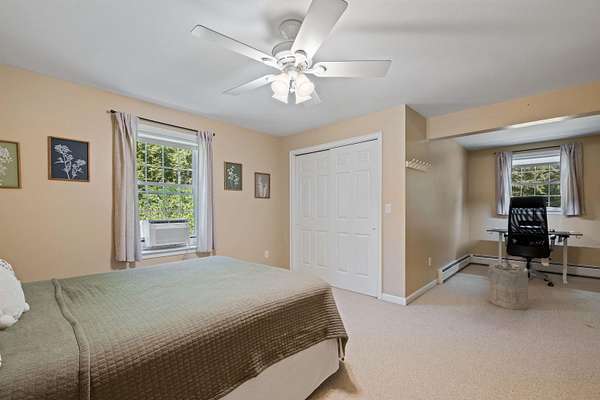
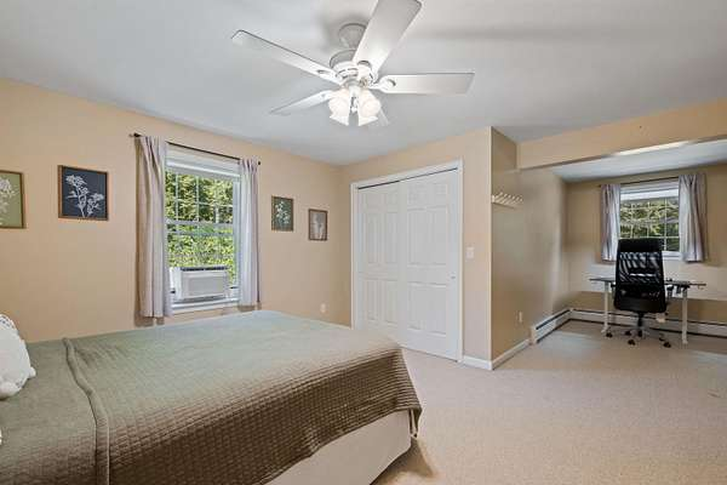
- laundry hamper (506, 282)
